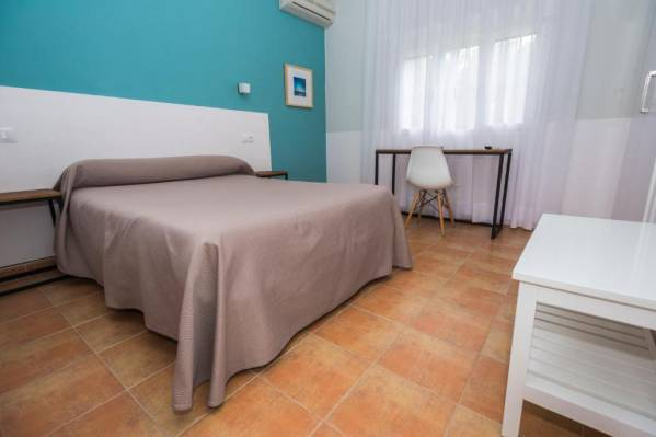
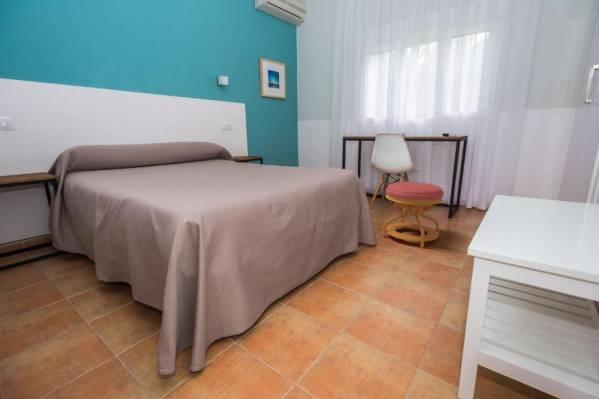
+ stool (411, 211)
